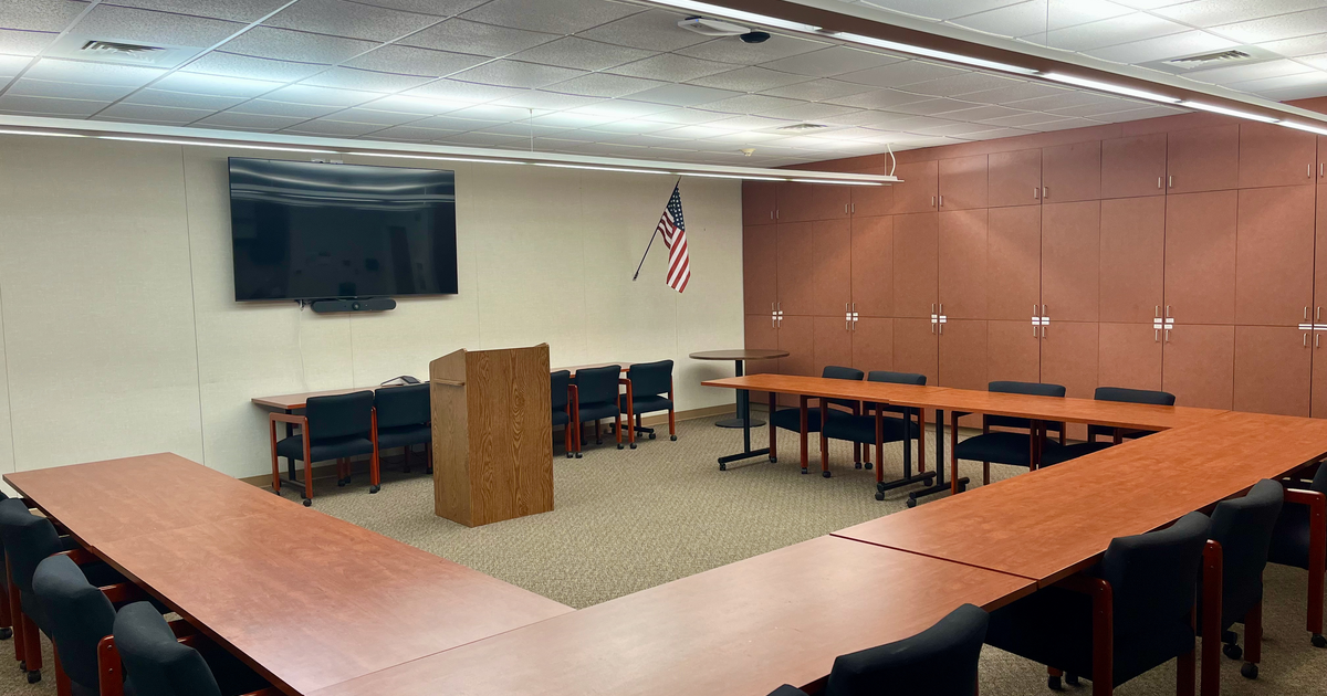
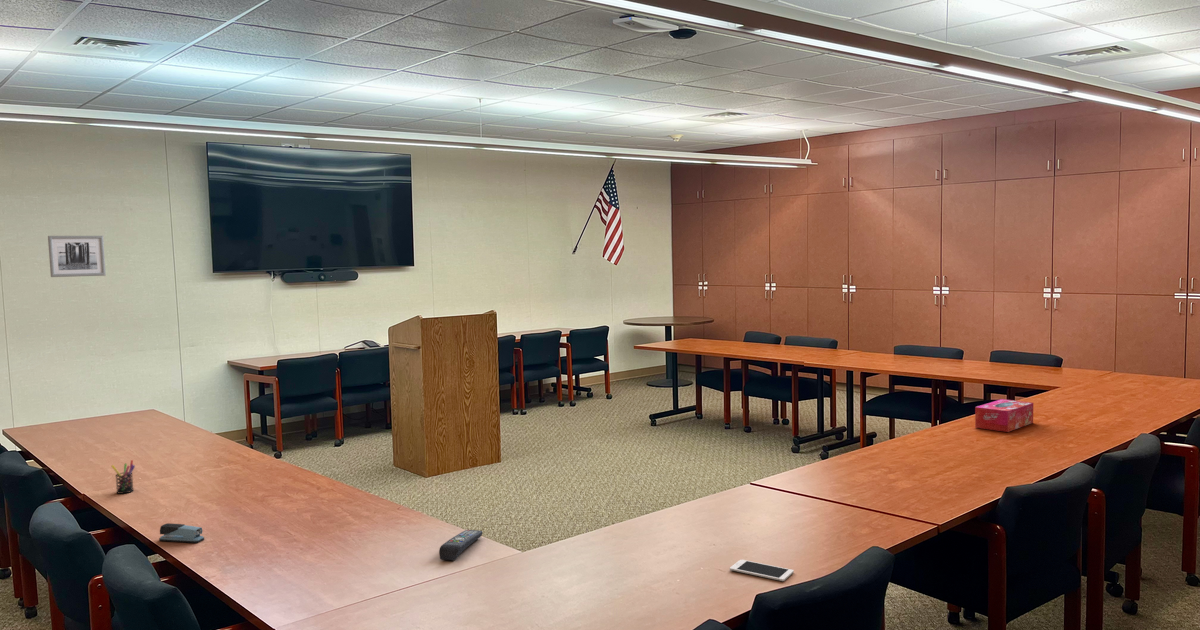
+ pen holder (125, 475)
+ remote control (461, 542)
+ cell phone (761, 570)
+ wall art (77, 256)
+ stapler (180, 532)
+ tissue box (1004, 414)
